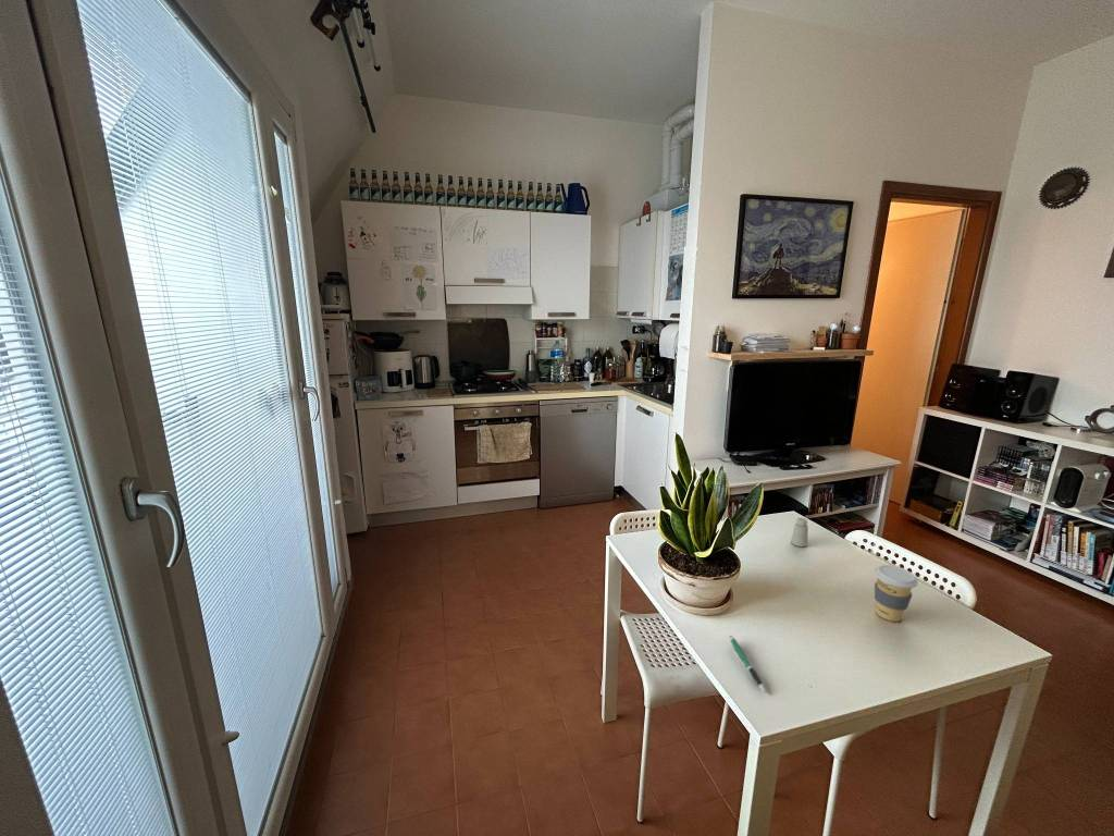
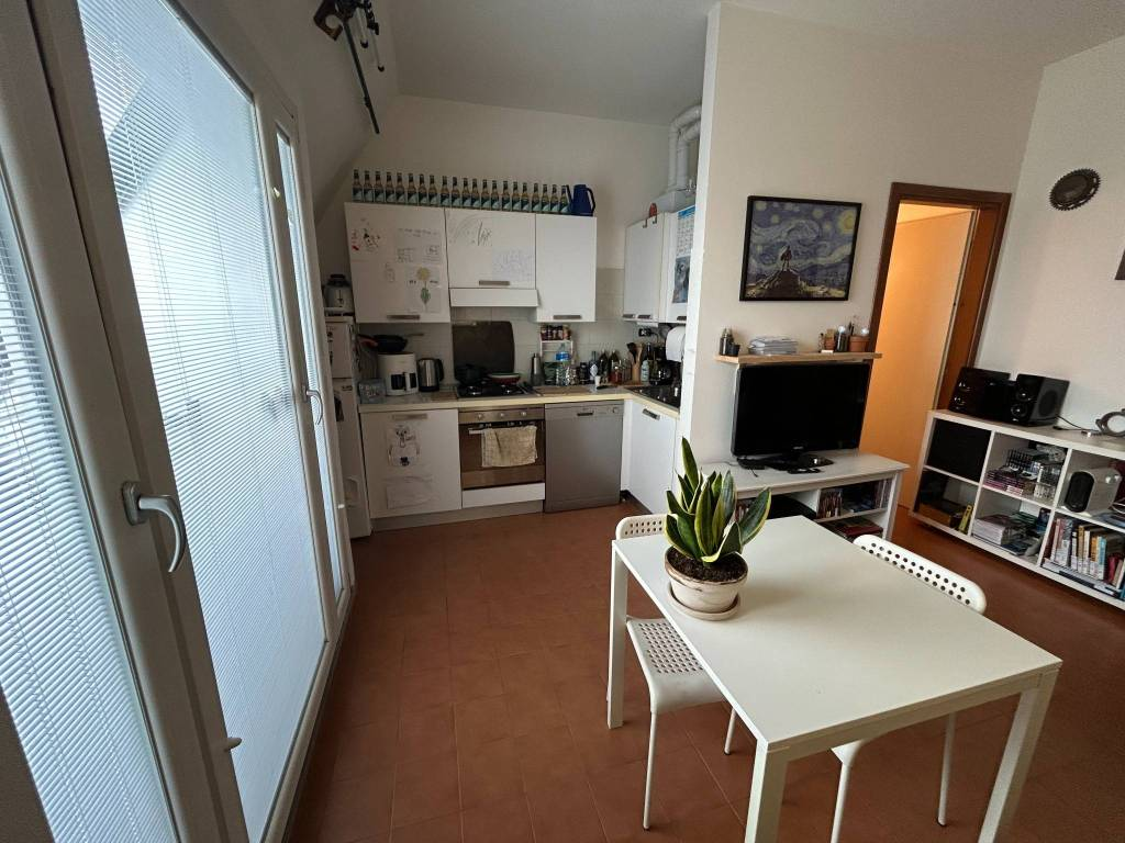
- saltshaker (801, 531)
- pen (745, 662)
- coffee cup (892, 593)
